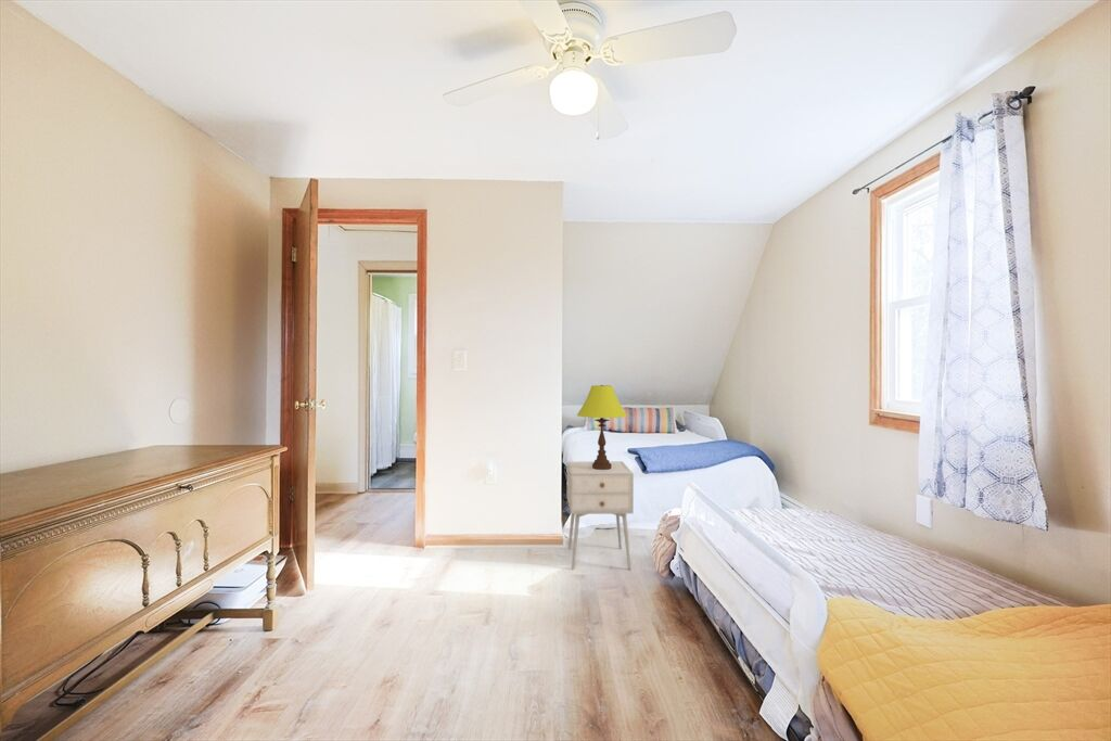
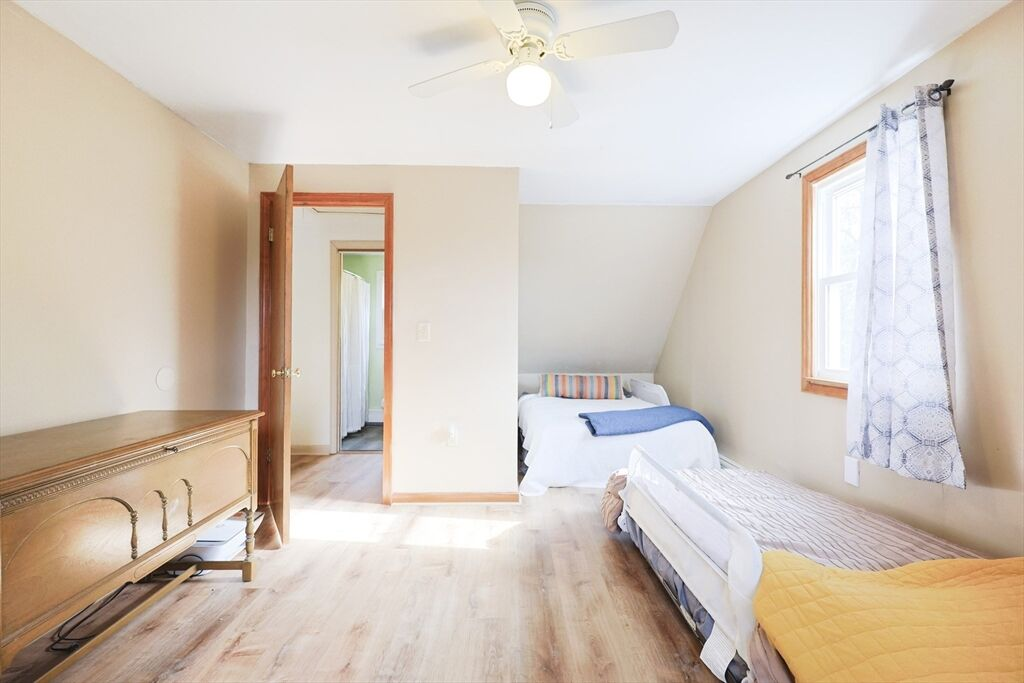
- nightstand (598, 513)
- table lamp (601, 425)
